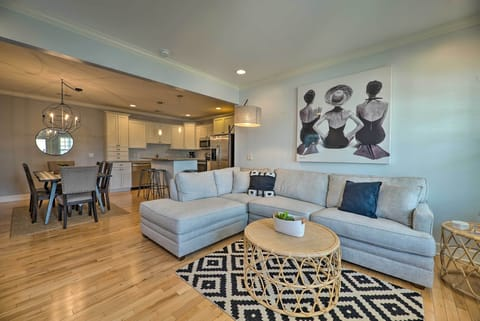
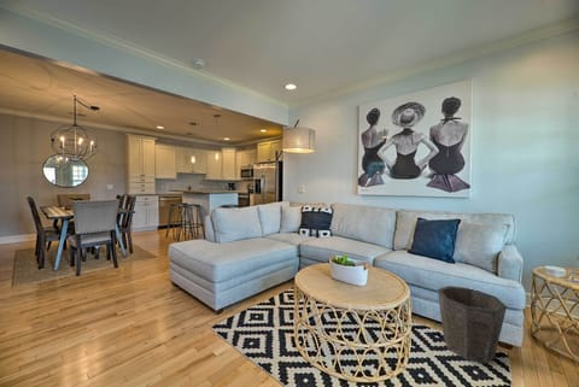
+ waste bin (468, 322)
